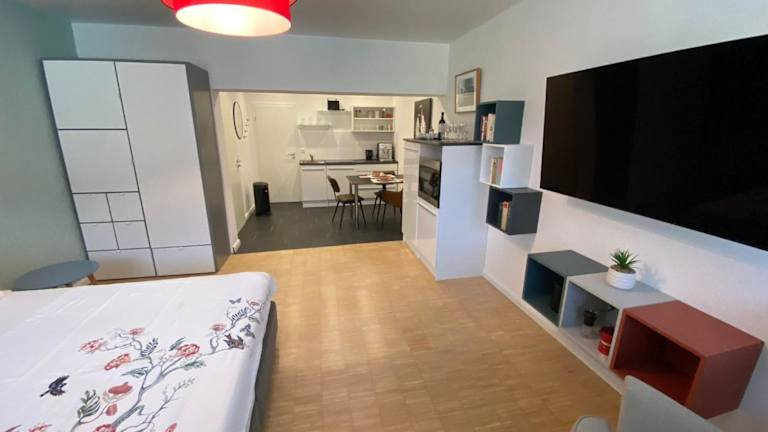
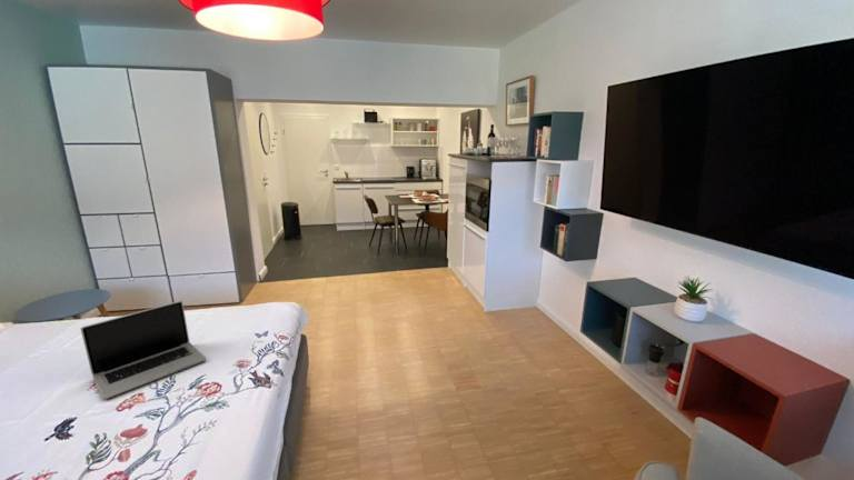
+ laptop (147, 344)
